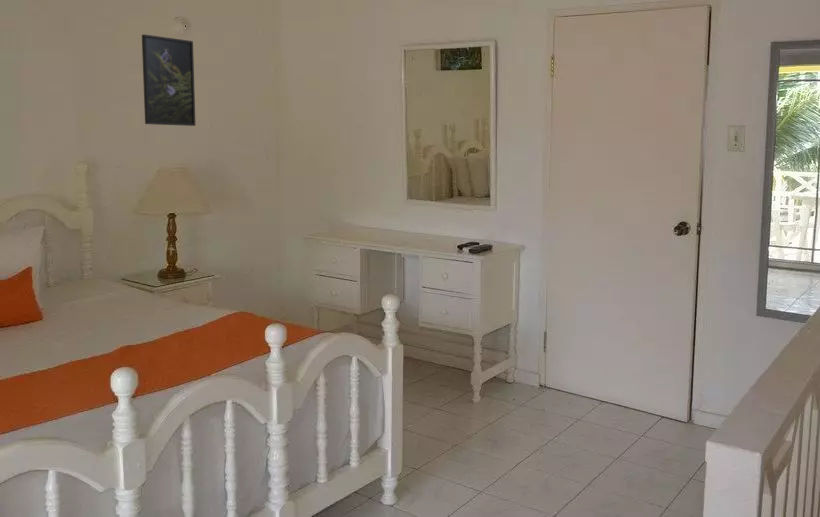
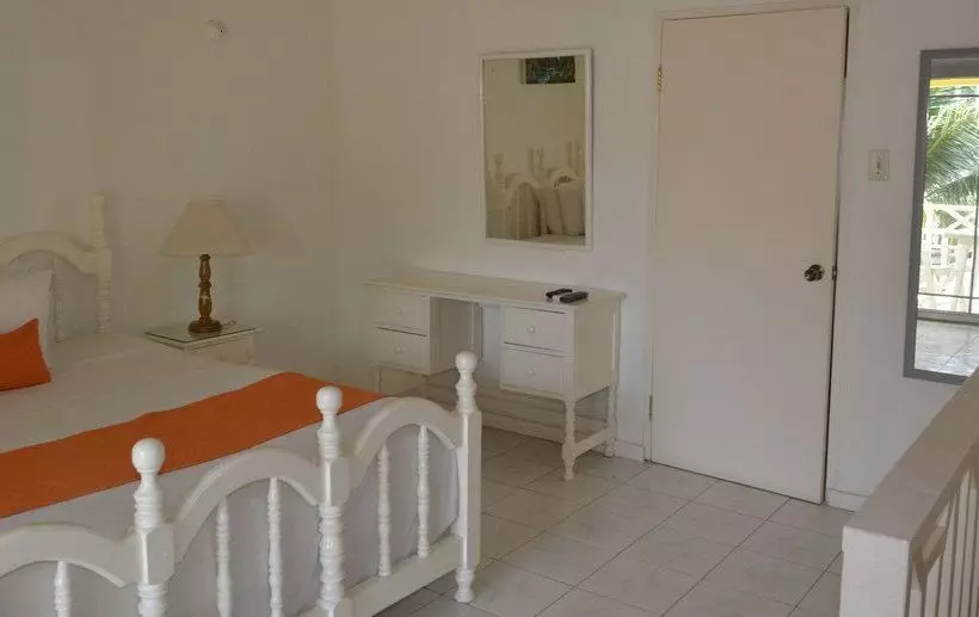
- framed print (169, 81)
